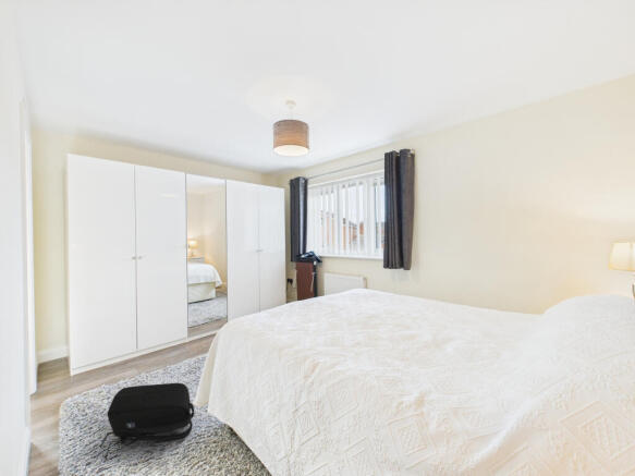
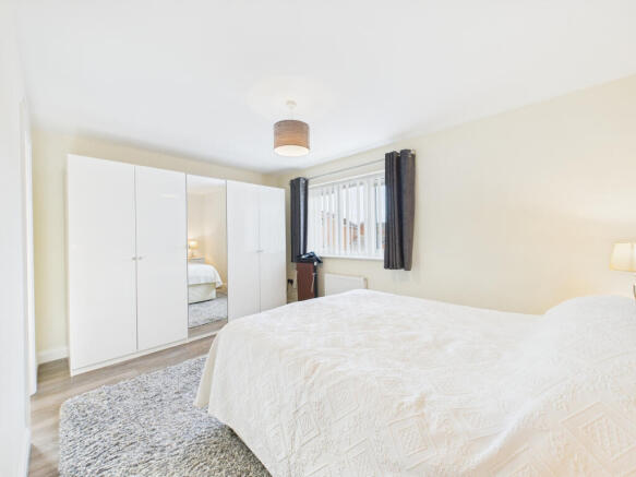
- backpack (154, 413)
